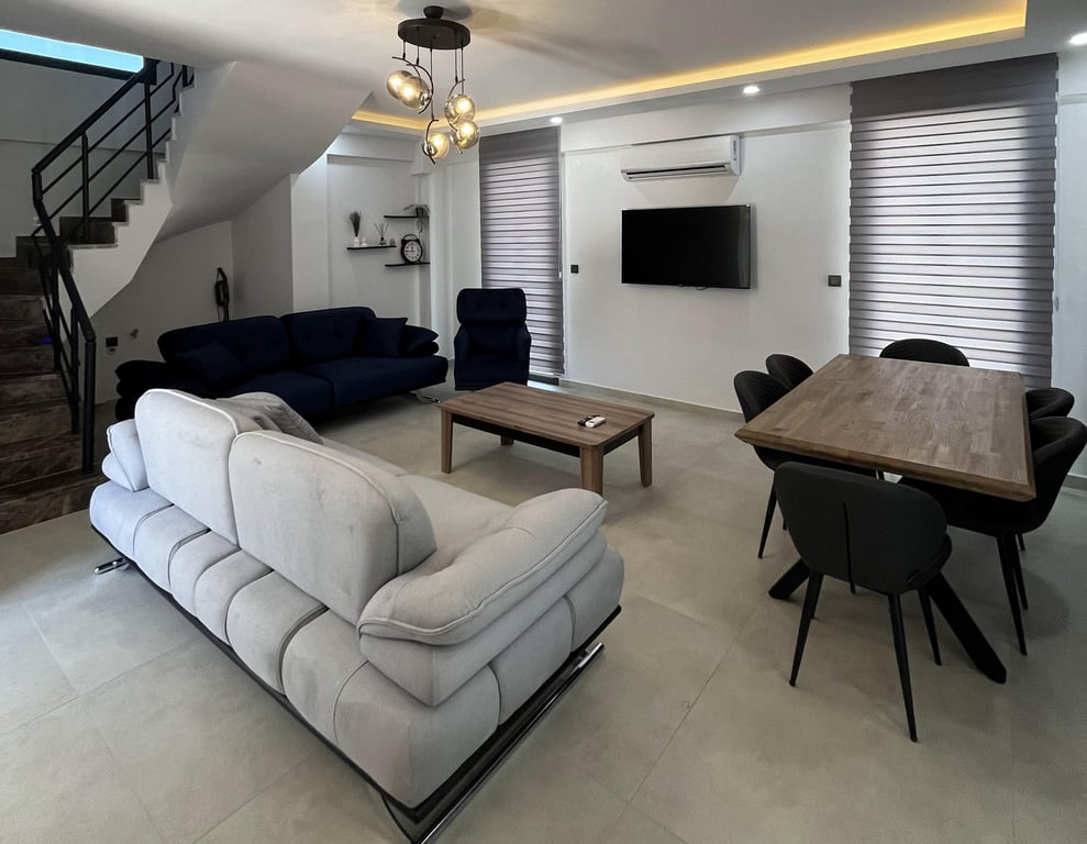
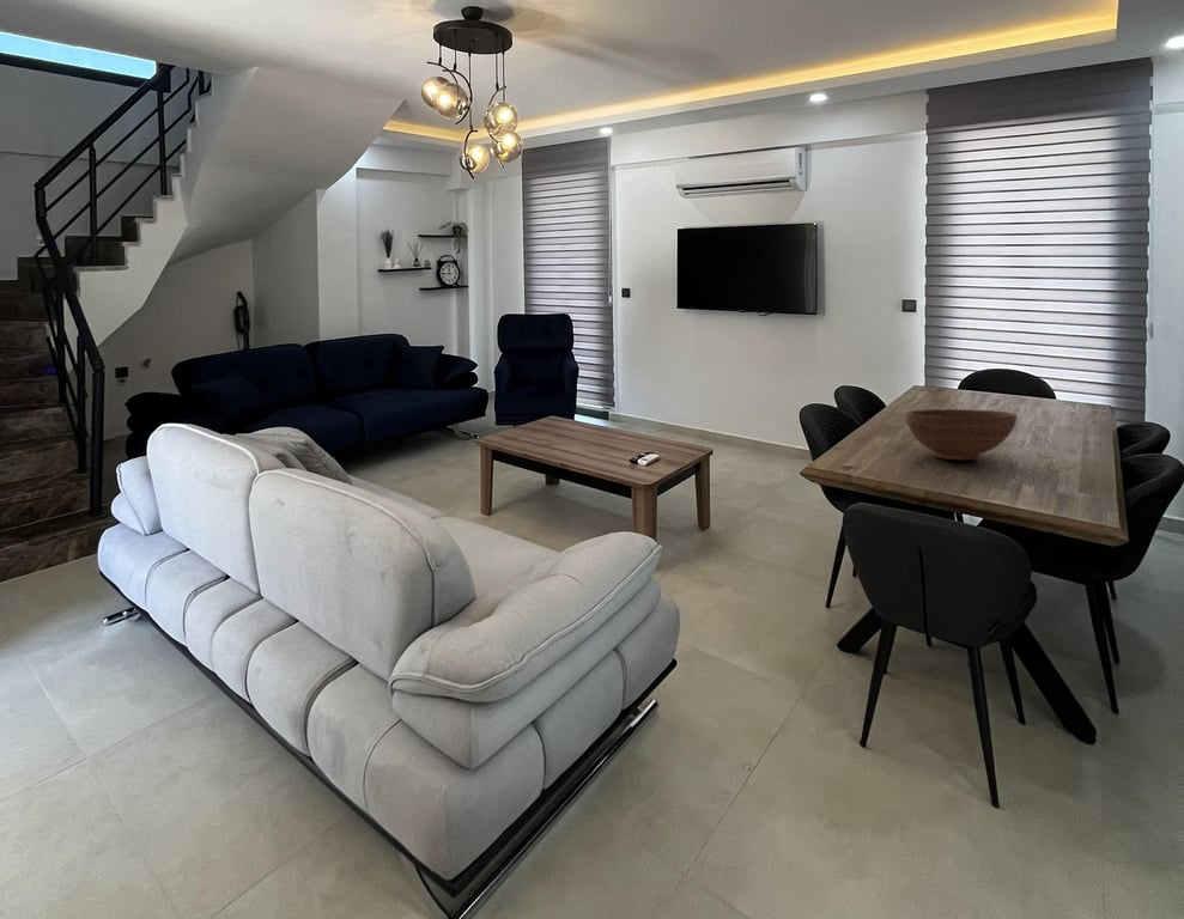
+ fruit bowl (958, 436)
